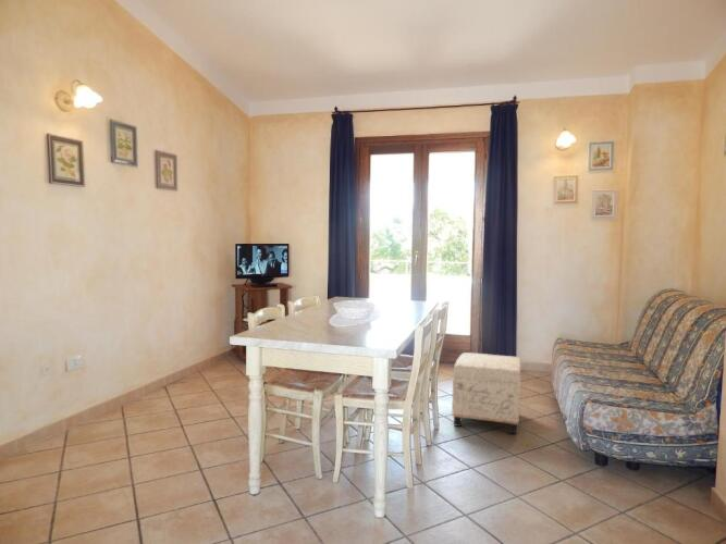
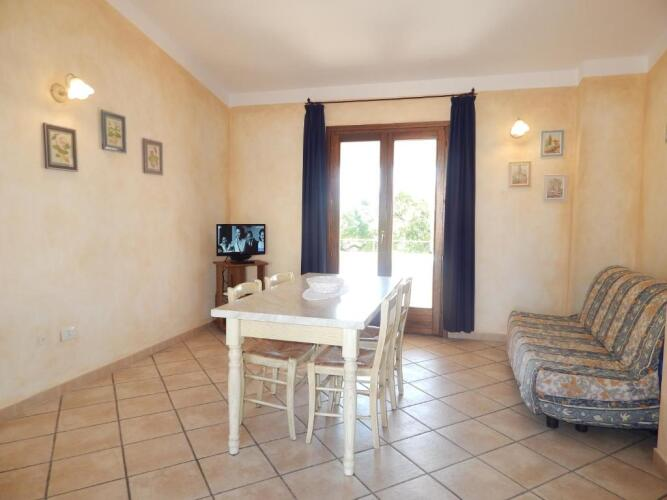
- ottoman (488, 388)
